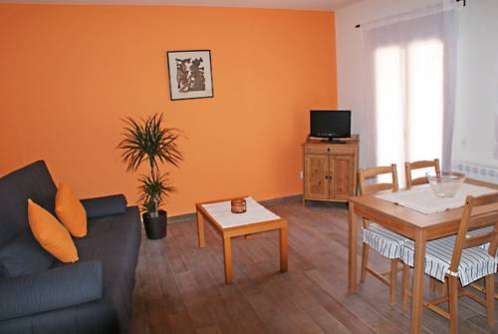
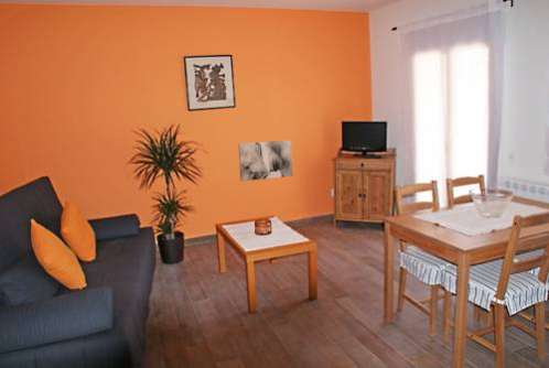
+ wall art (266, 160)
